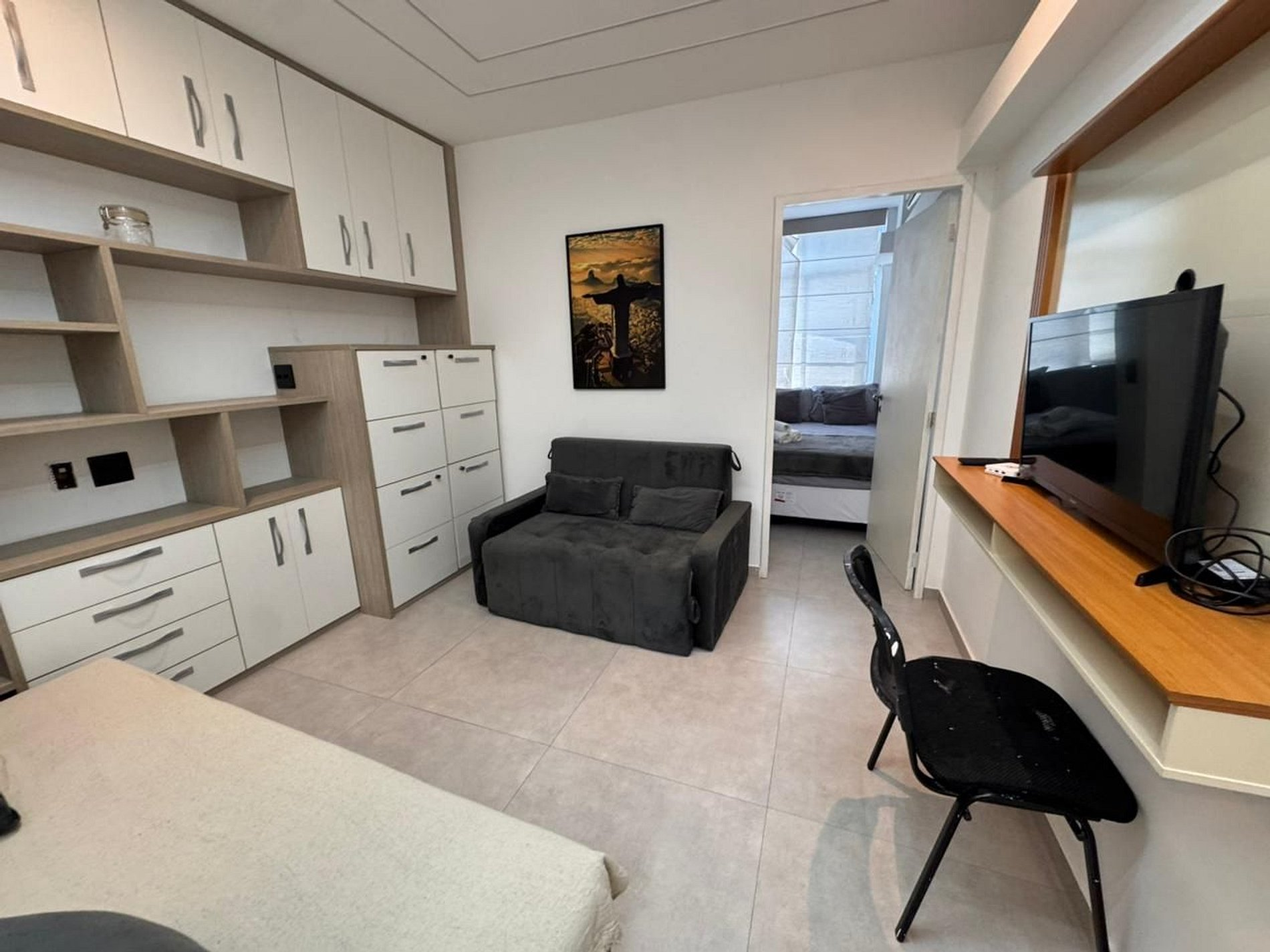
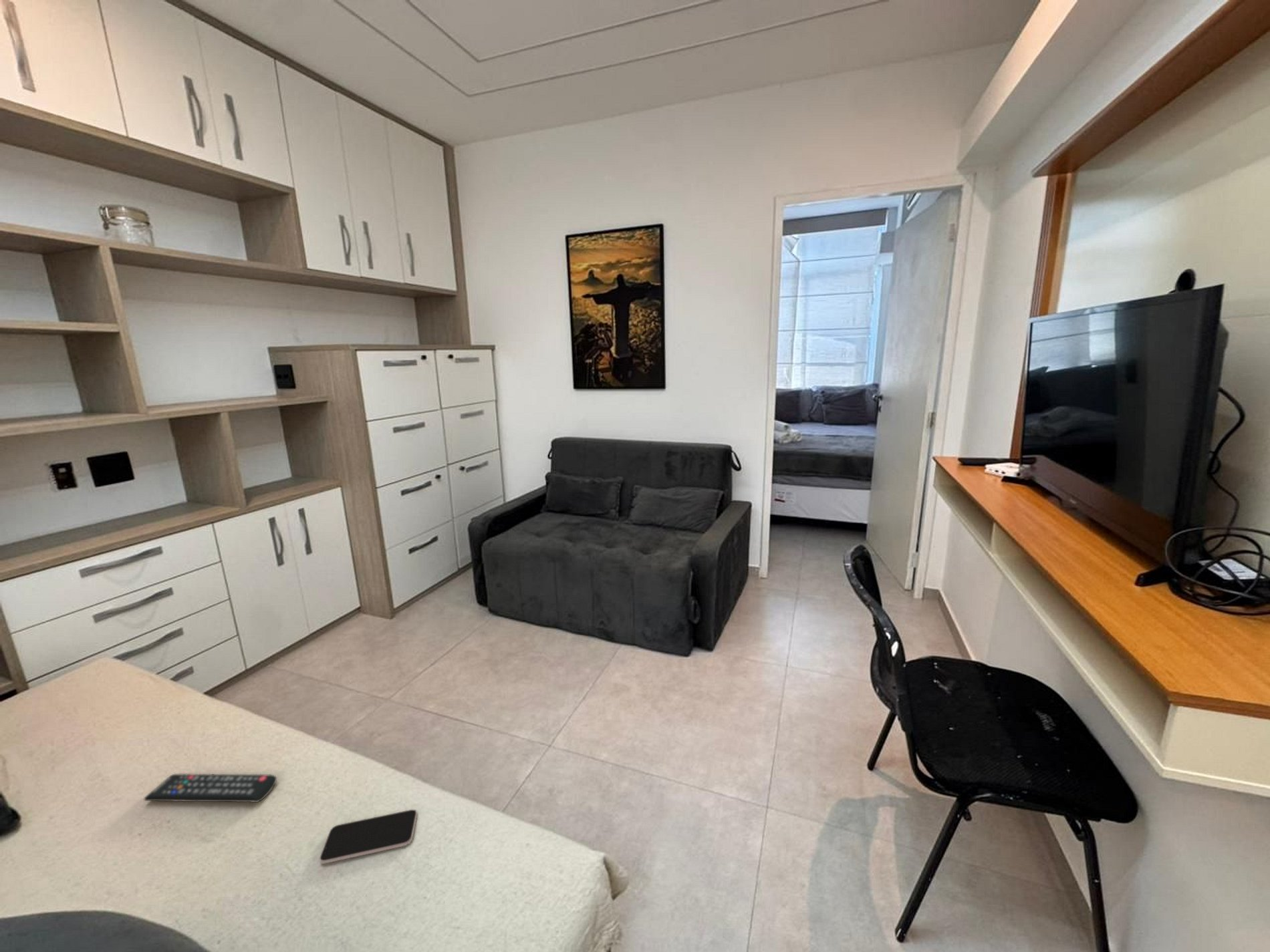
+ remote control (212, 789)
+ smartphone (370, 835)
